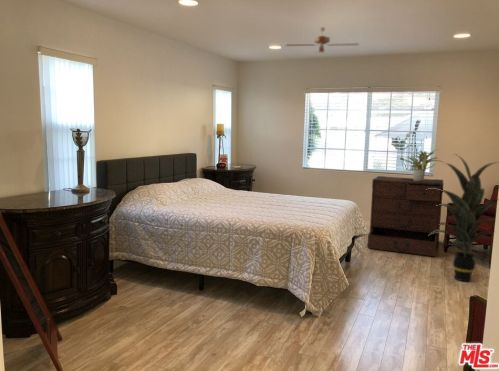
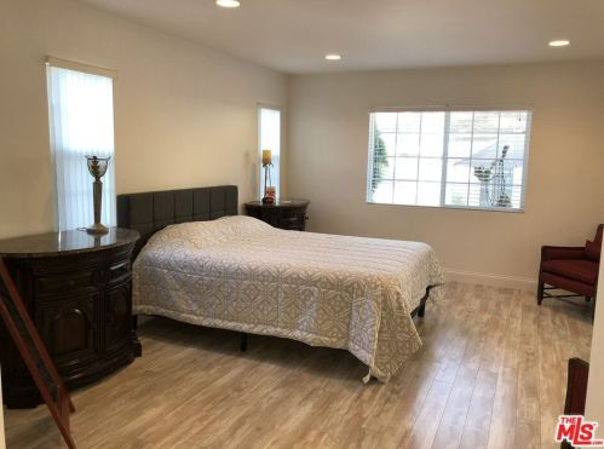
- indoor plant (462, 216)
- potted plant (421, 165)
- ceiling fan (321, 44)
- dresser (405, 212)
